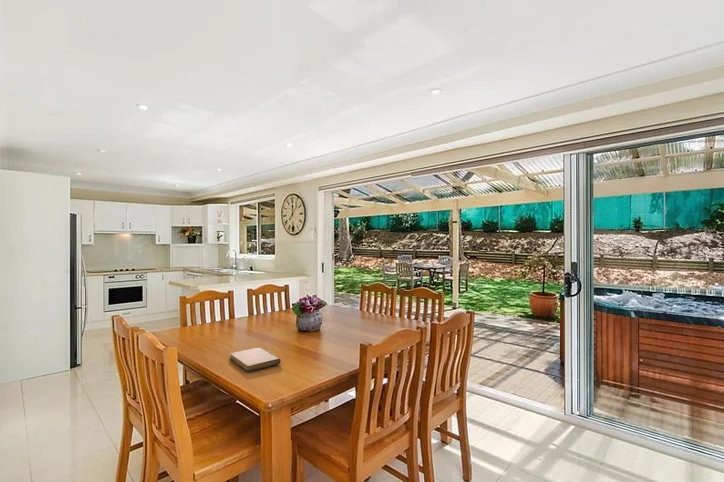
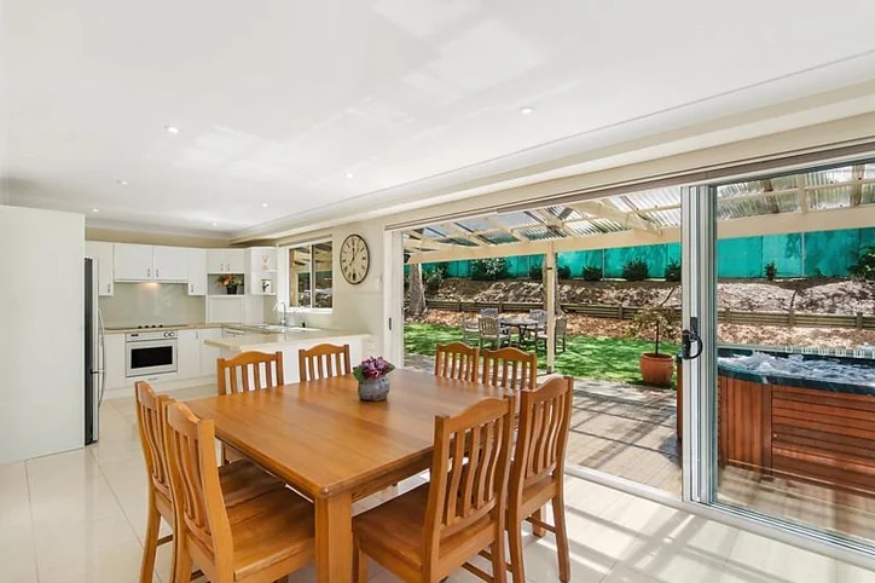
- notebook (254, 358)
